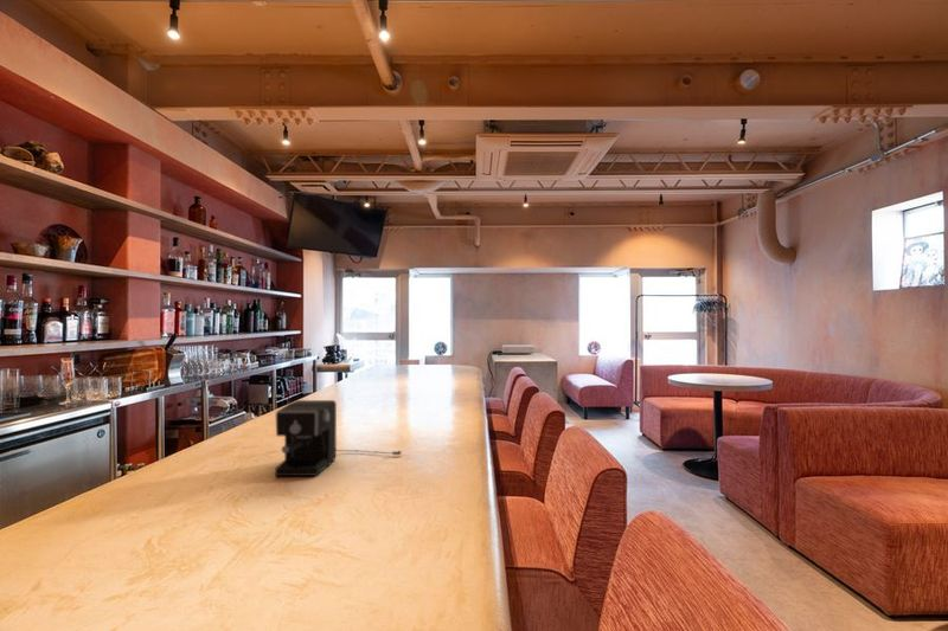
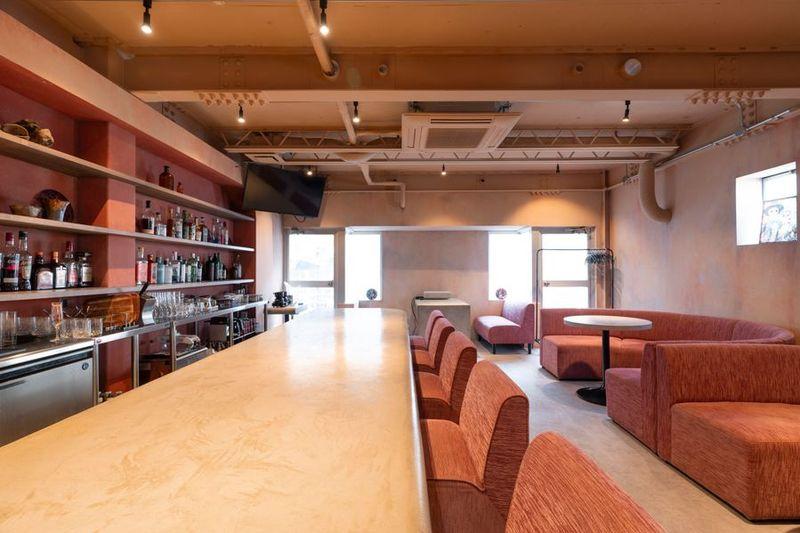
- coffee maker (335, 434)
